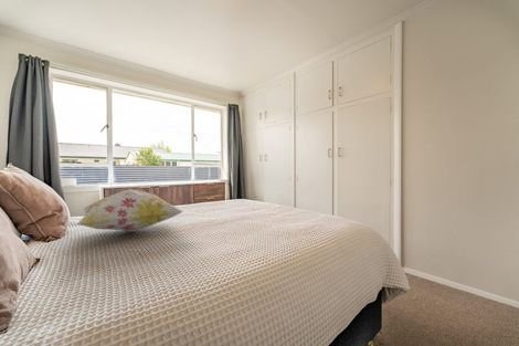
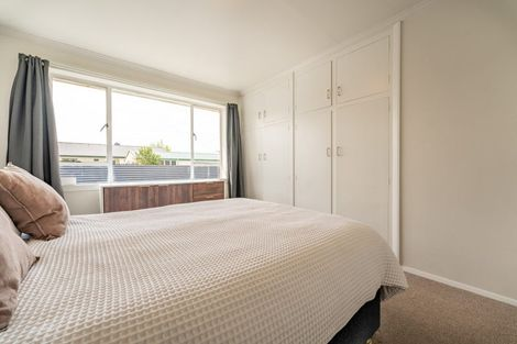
- decorative pillow (130, 210)
